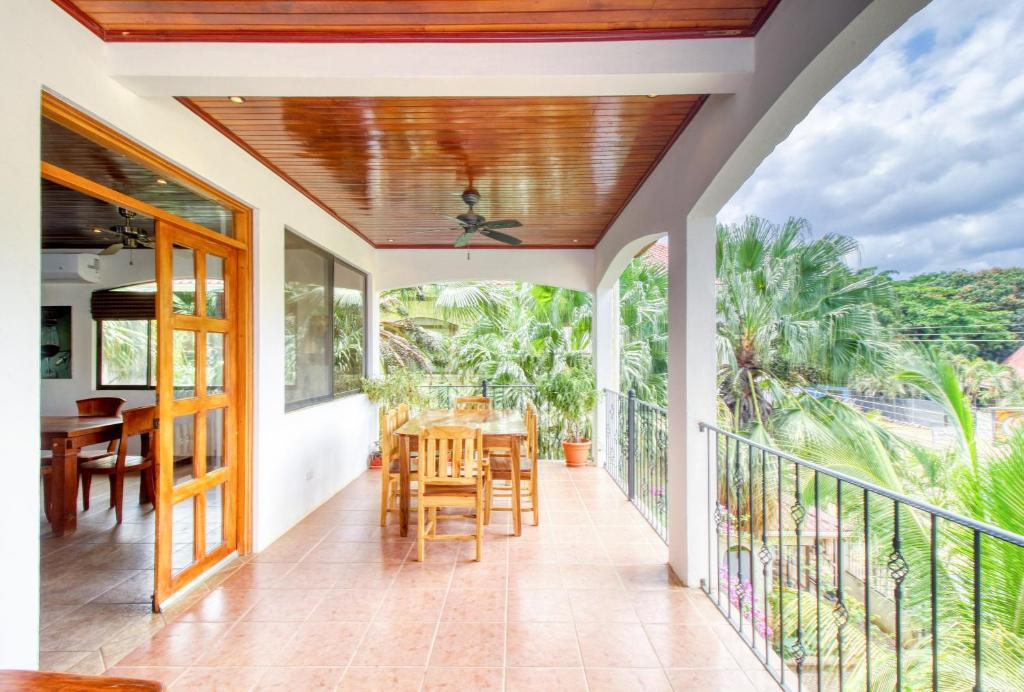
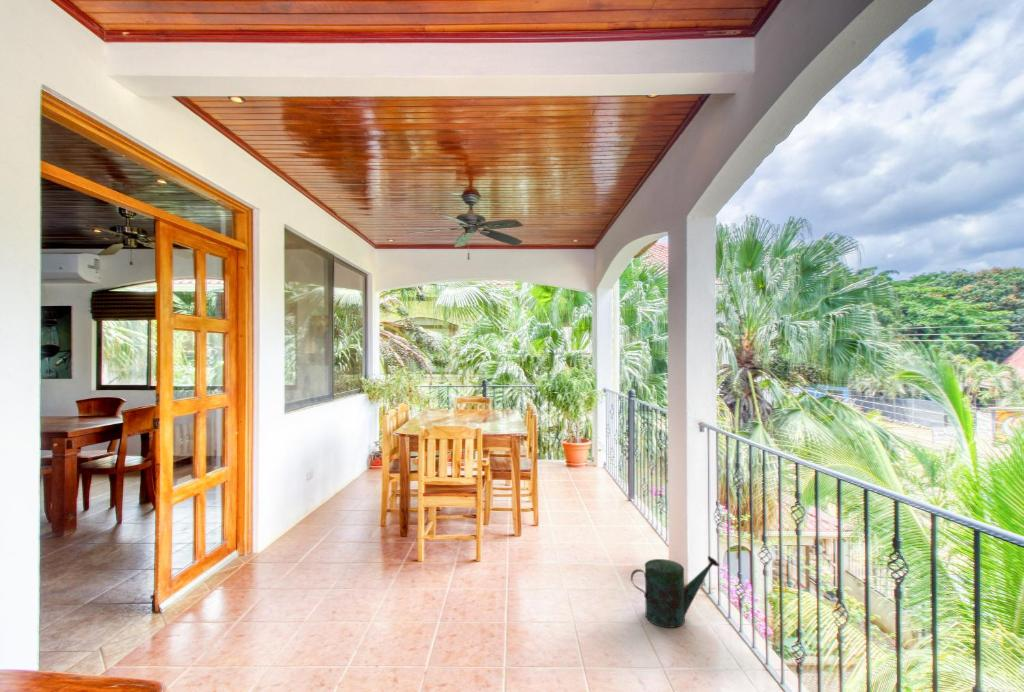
+ watering can (675, 587)
